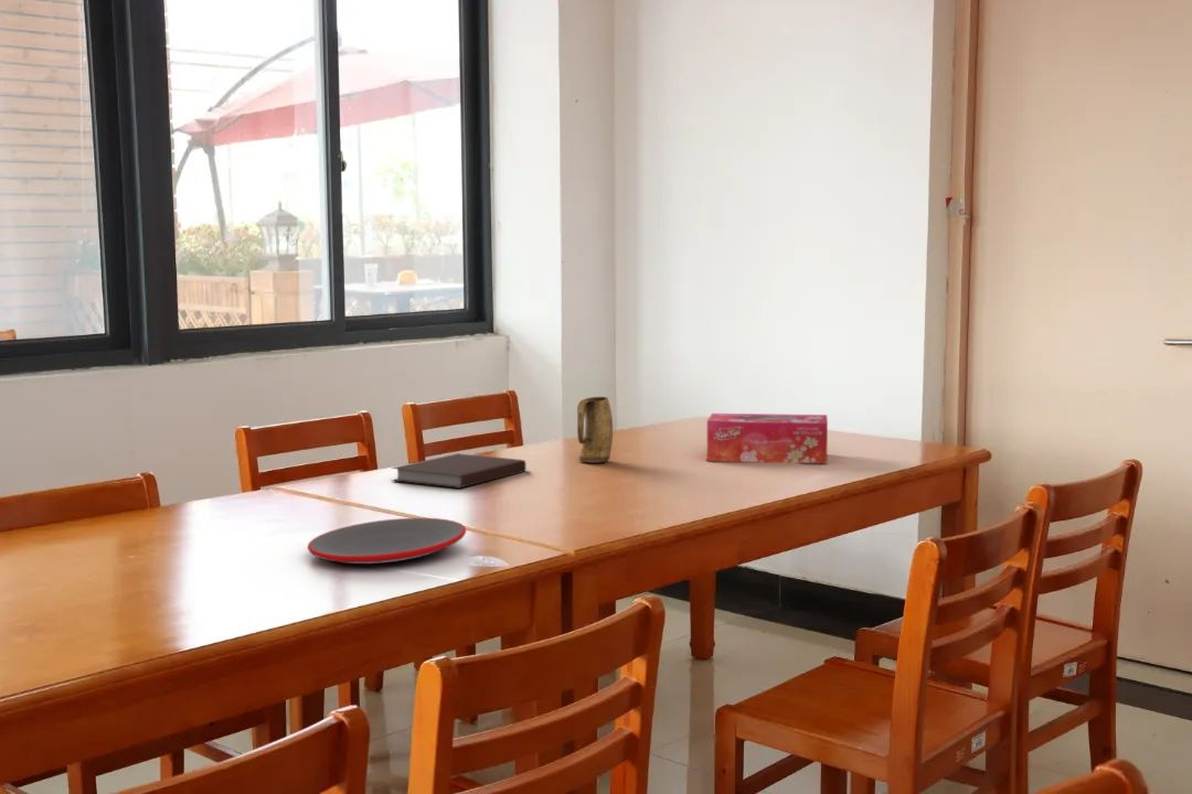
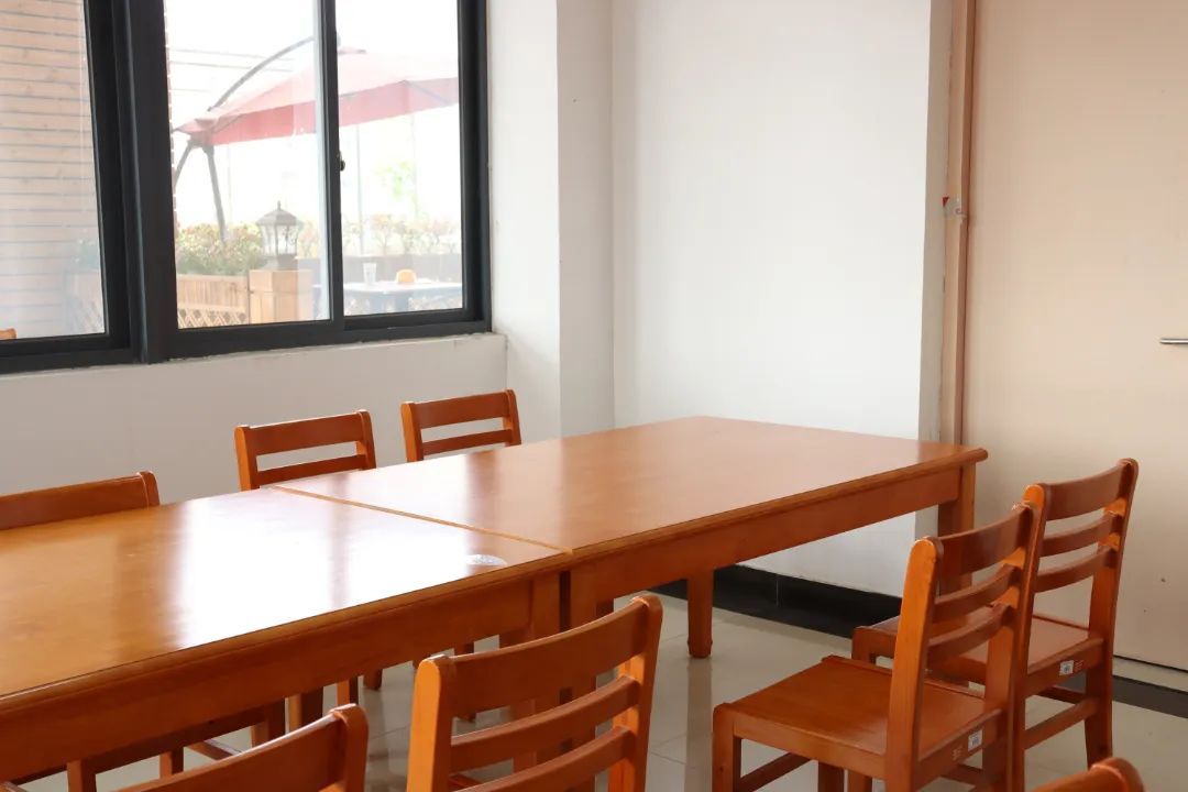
- tissue box (767, 437)
- notebook (459, 470)
- plate (387, 541)
- mug (590, 430)
